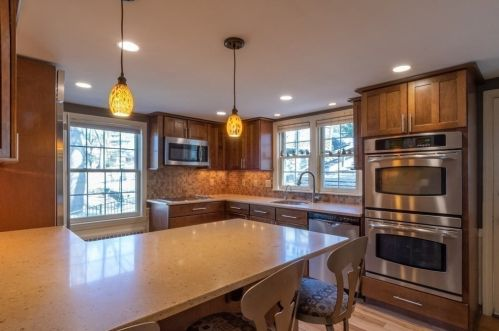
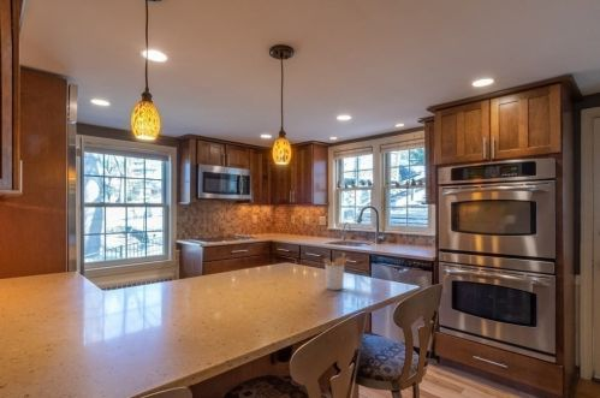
+ utensil holder (337, 271)
